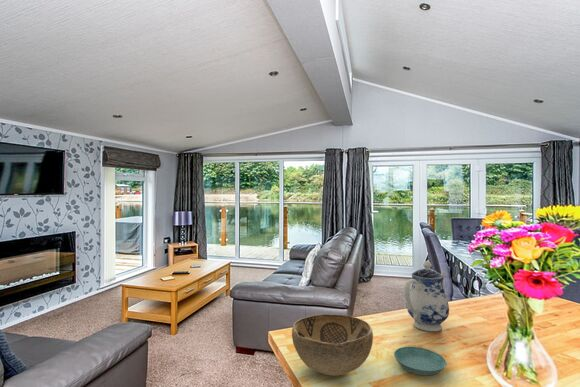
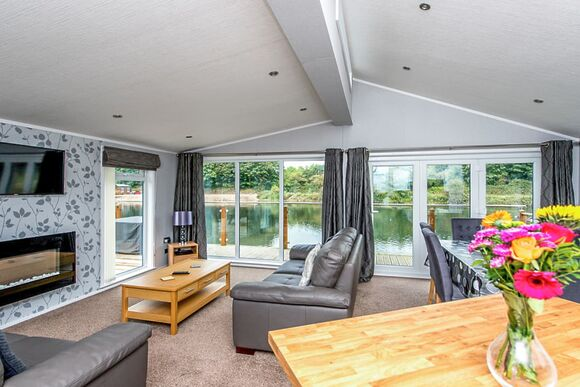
- decorative bowl (331, 345)
- saucer (419, 361)
- teapot (427, 293)
